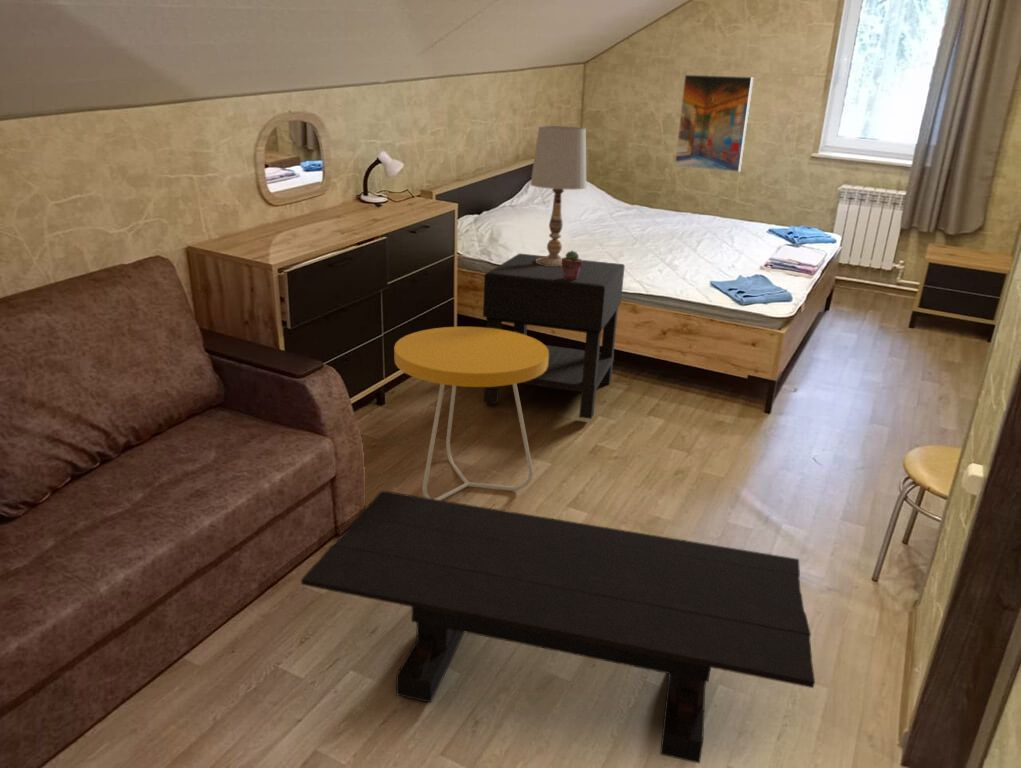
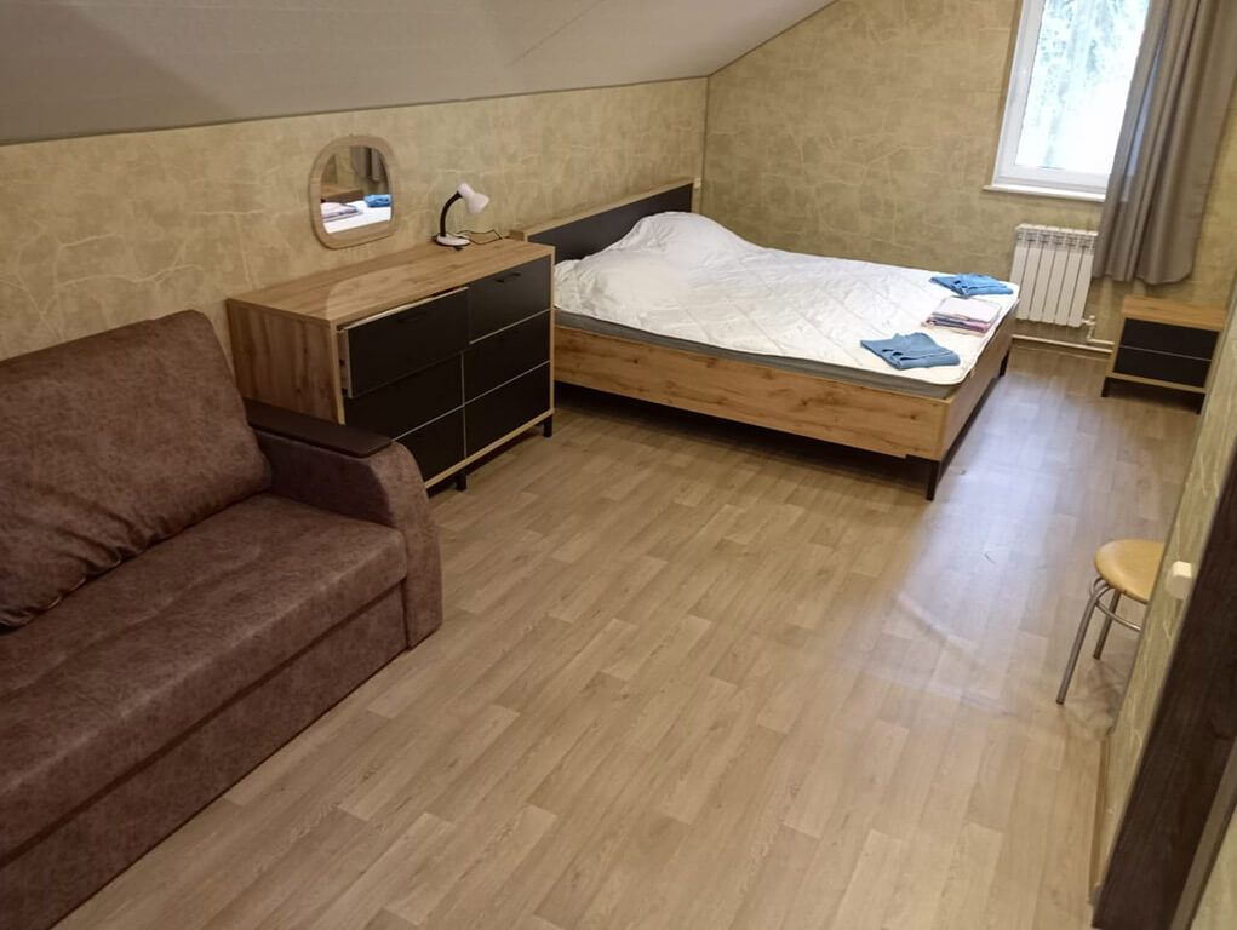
- potted succulent (571, 264)
- side table (452, 418)
- nightstand (555, 328)
- coffee table (557, 627)
- table lamp (557, 196)
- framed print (712, 123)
